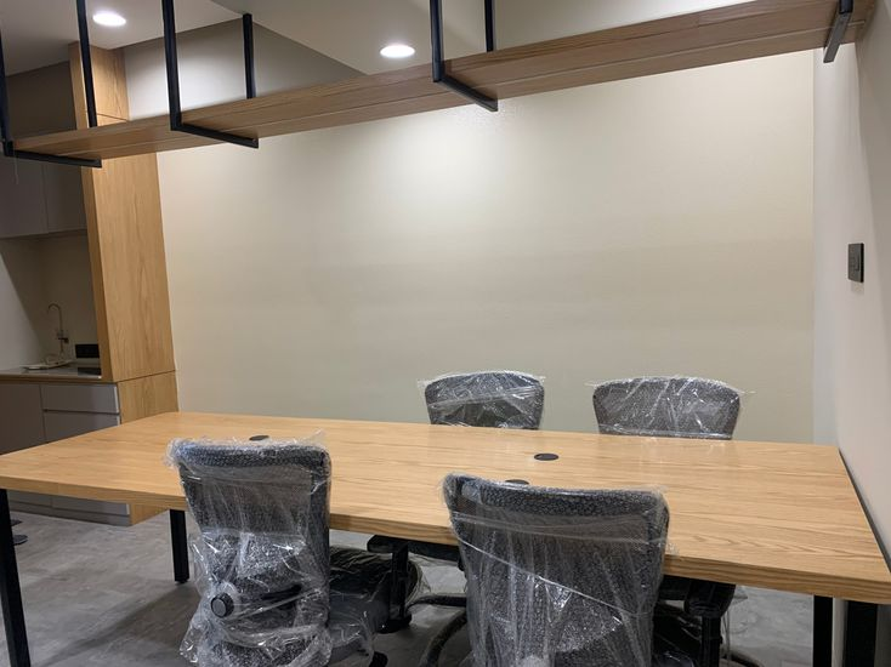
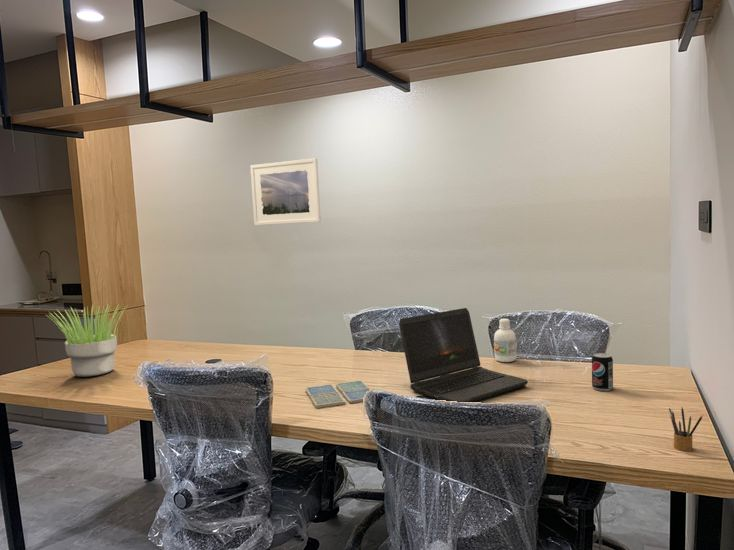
+ bottle (504, 339)
+ pencil box (684, 430)
+ beverage can (602, 372)
+ laptop computer (463, 352)
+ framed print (284, 193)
+ potted plant (92, 340)
+ drink coaster (341, 392)
